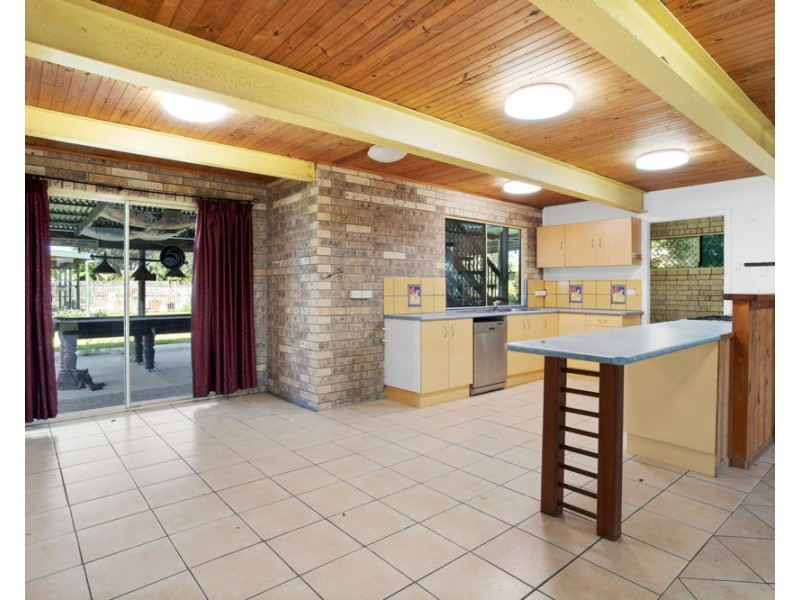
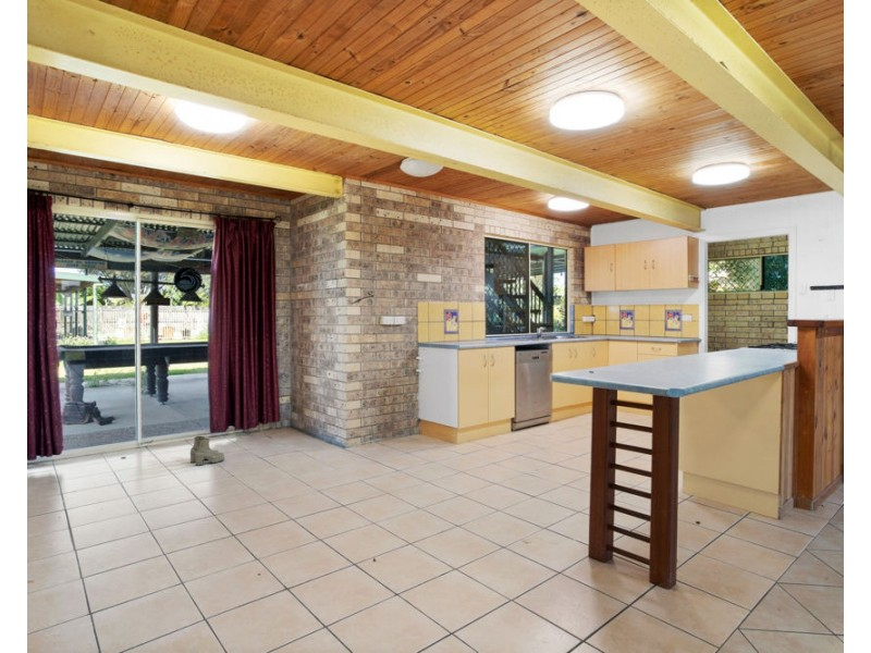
+ boots (207, 448)
